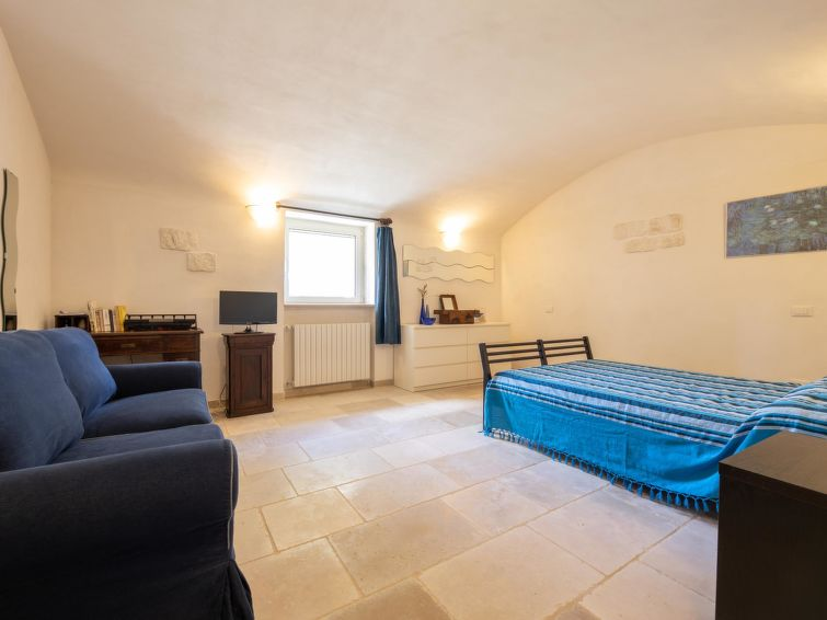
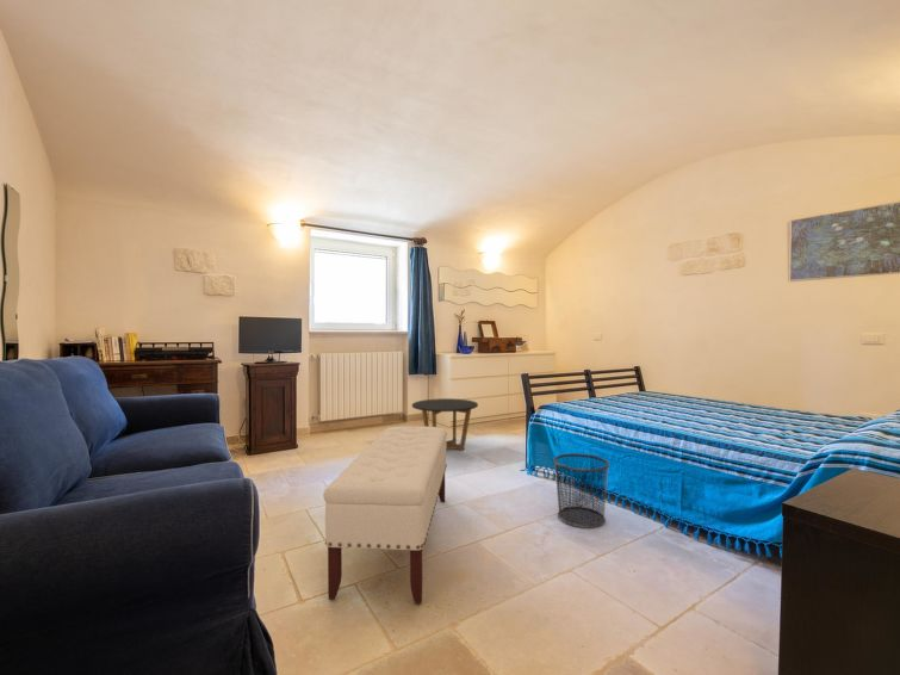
+ bench (399, 493)
+ side table (453, 426)
+ waste bin (581, 489)
